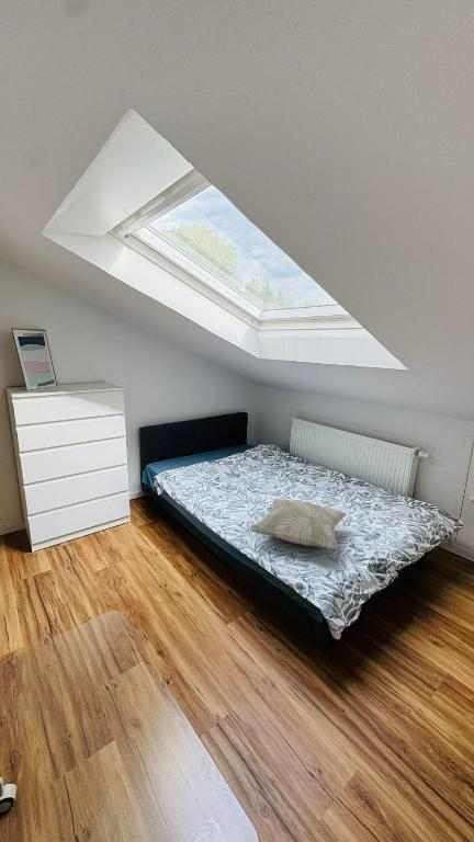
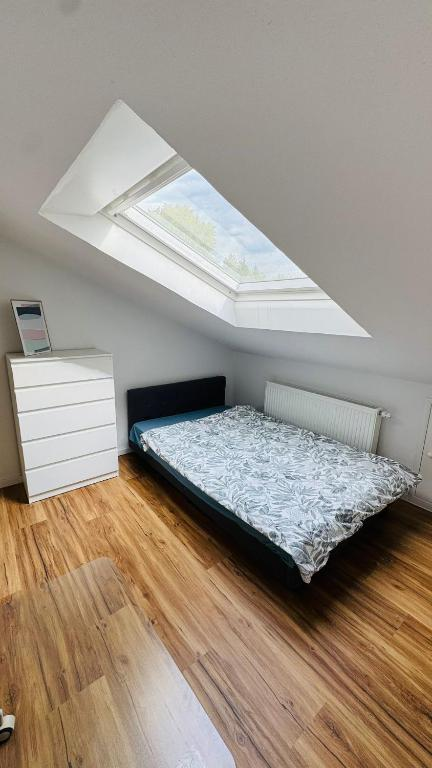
- decorative pillow (301, 521)
